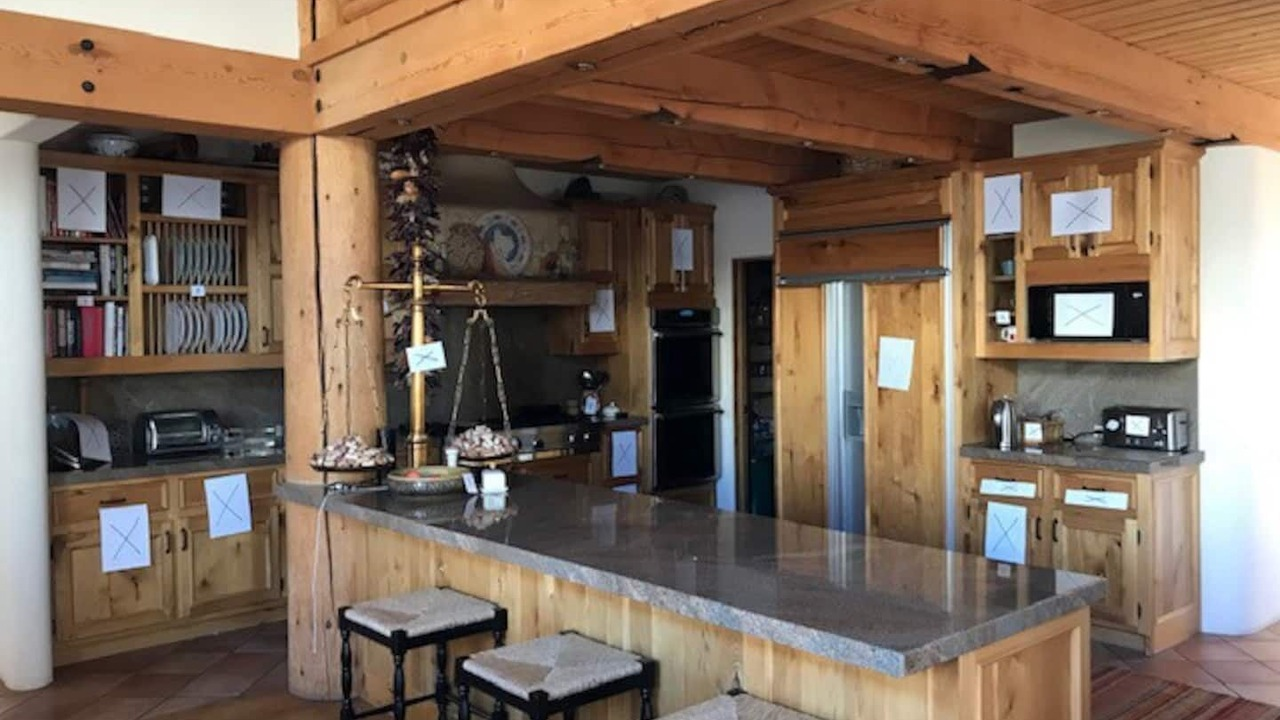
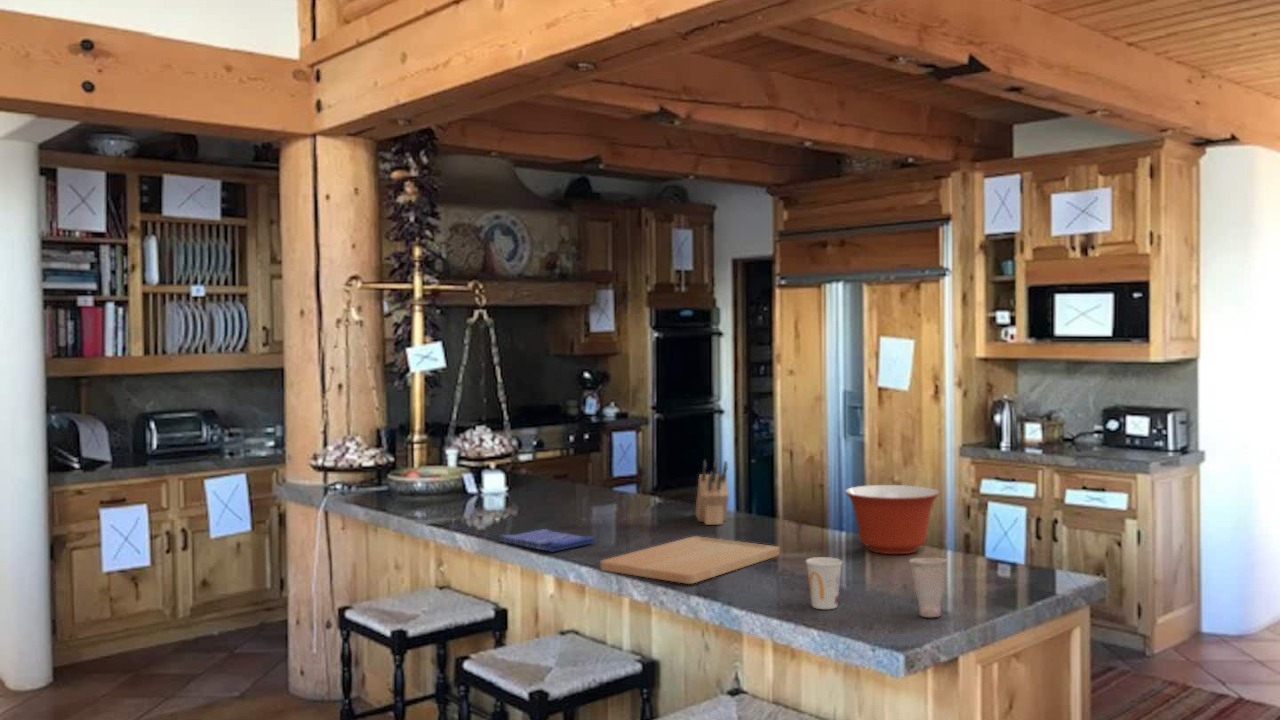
+ cup (824, 583)
+ dish towel (547, 537)
+ cup (928, 586)
+ cutting board (692, 557)
+ knife block (712, 489)
+ mixing bowl (892, 520)
